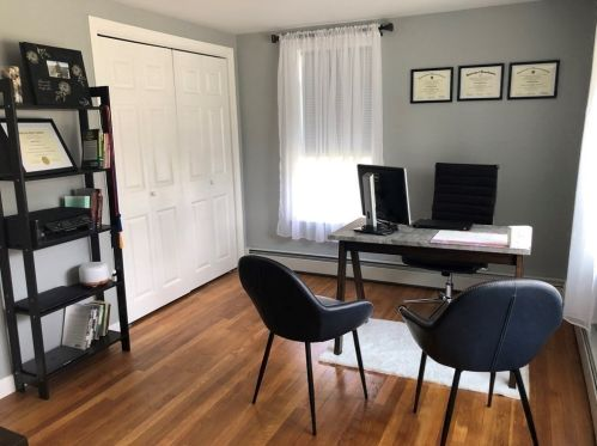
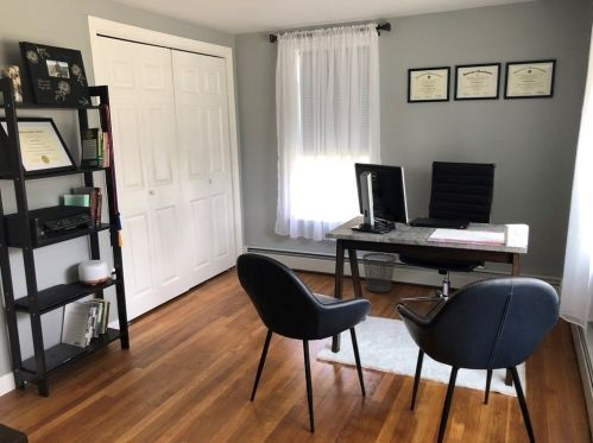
+ wastebasket (378, 272)
